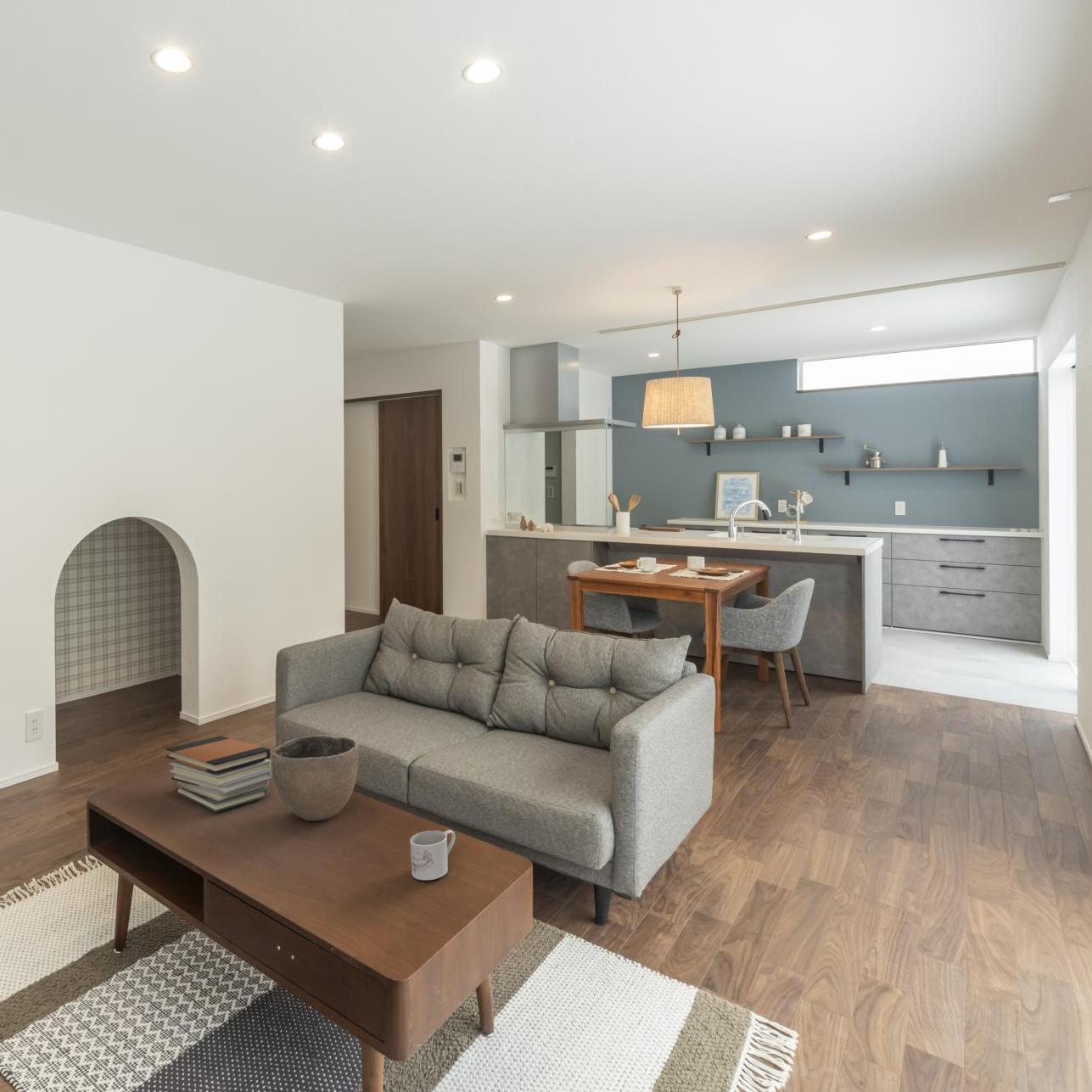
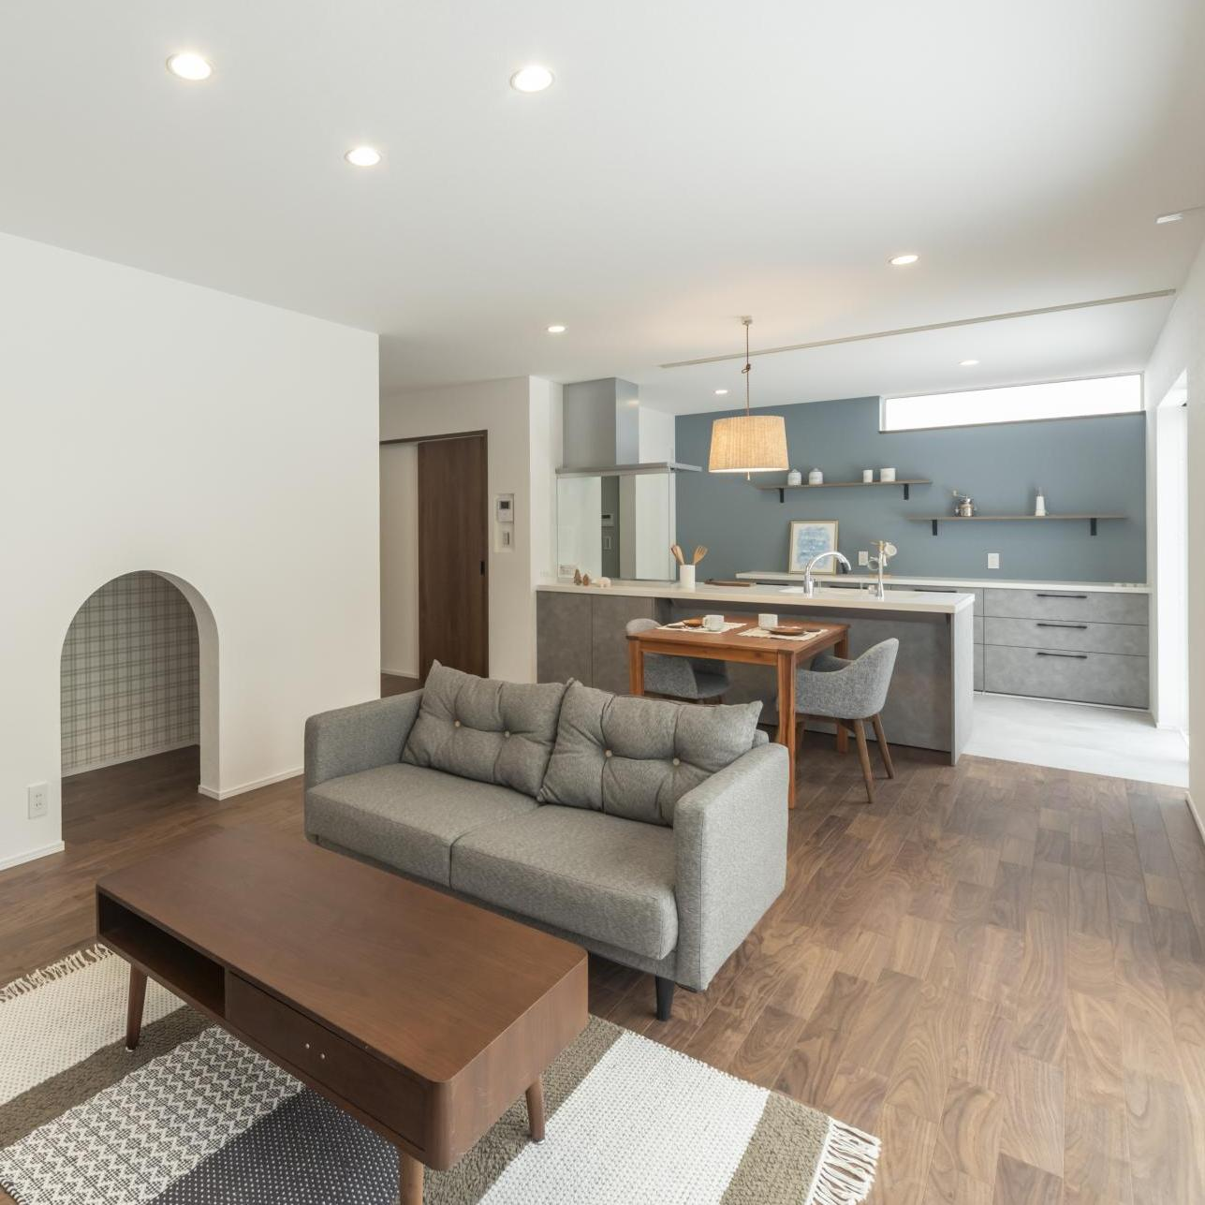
- book stack (220, 771)
- mug (434, 853)
- bowl (316, 781)
